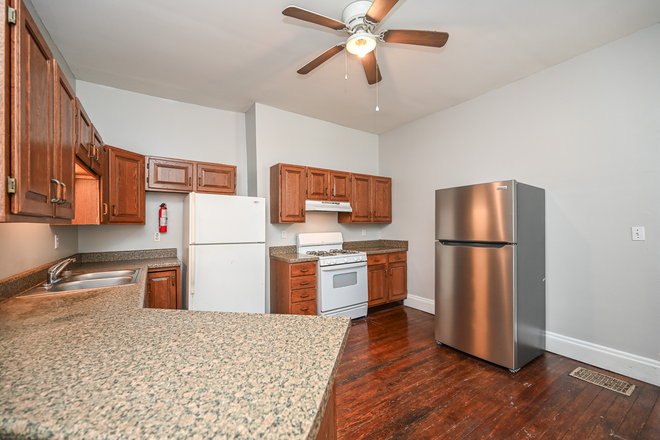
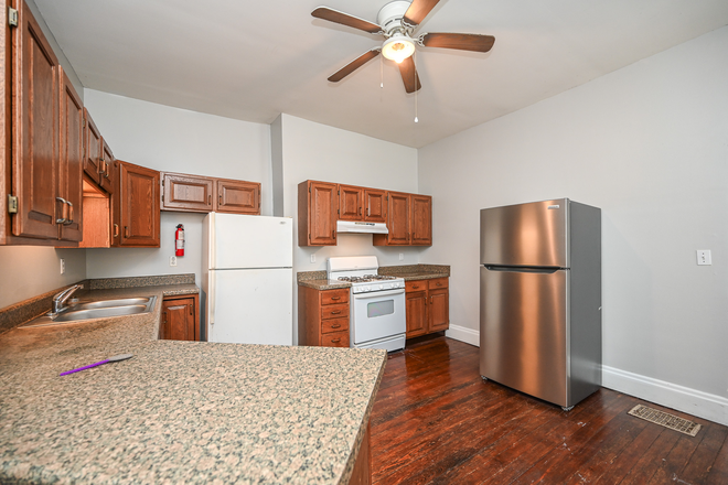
+ spoon (99, 363)
